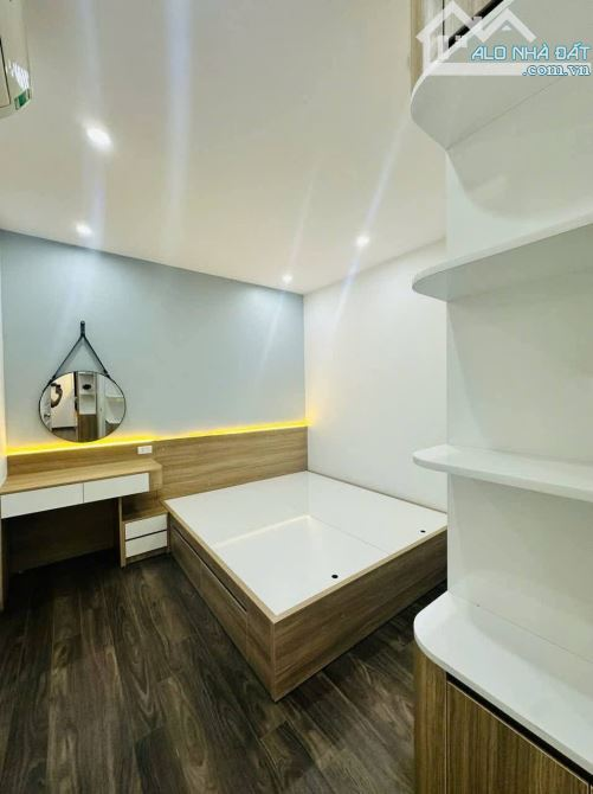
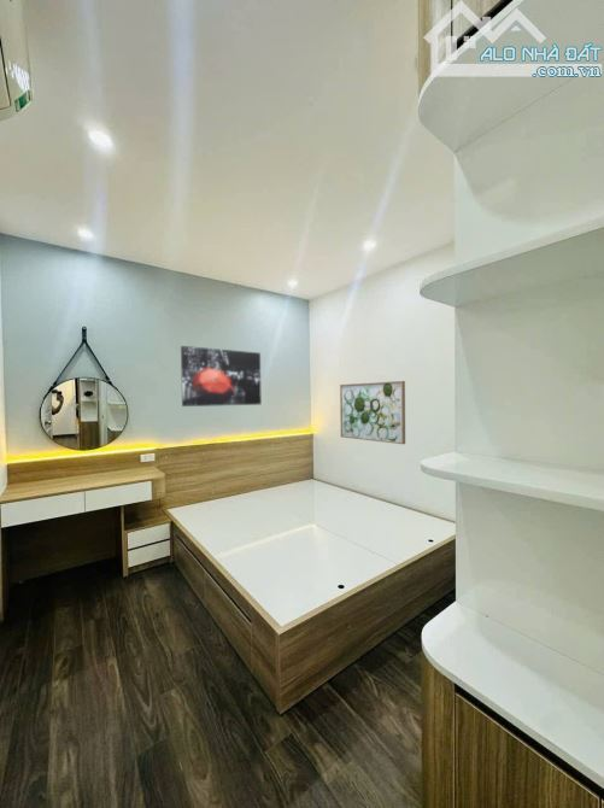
+ wall art (223, 377)
+ wall art (369, 411)
